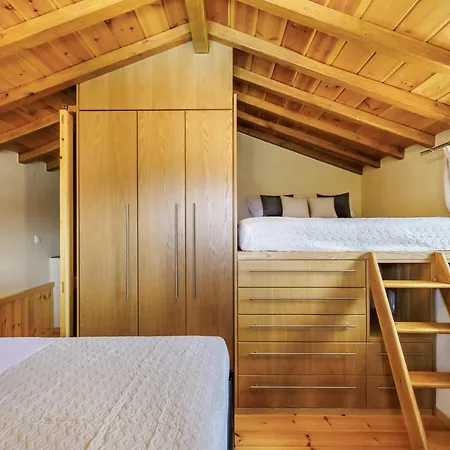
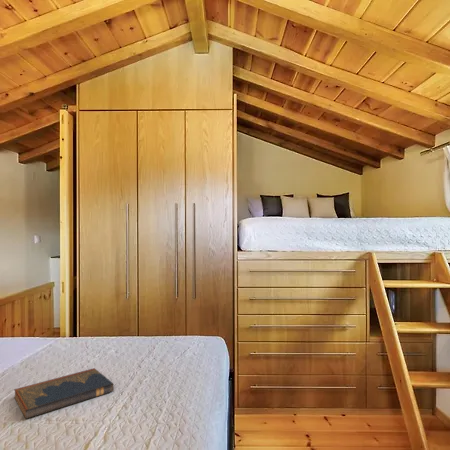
+ hardcover book (64, 390)
